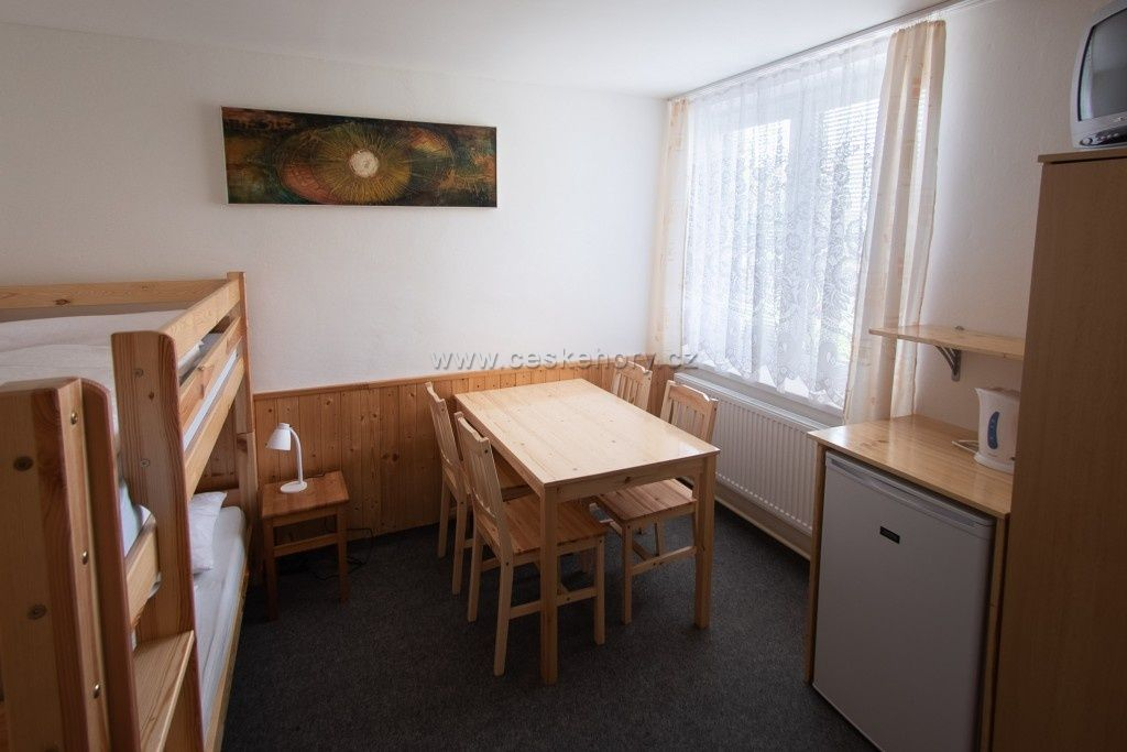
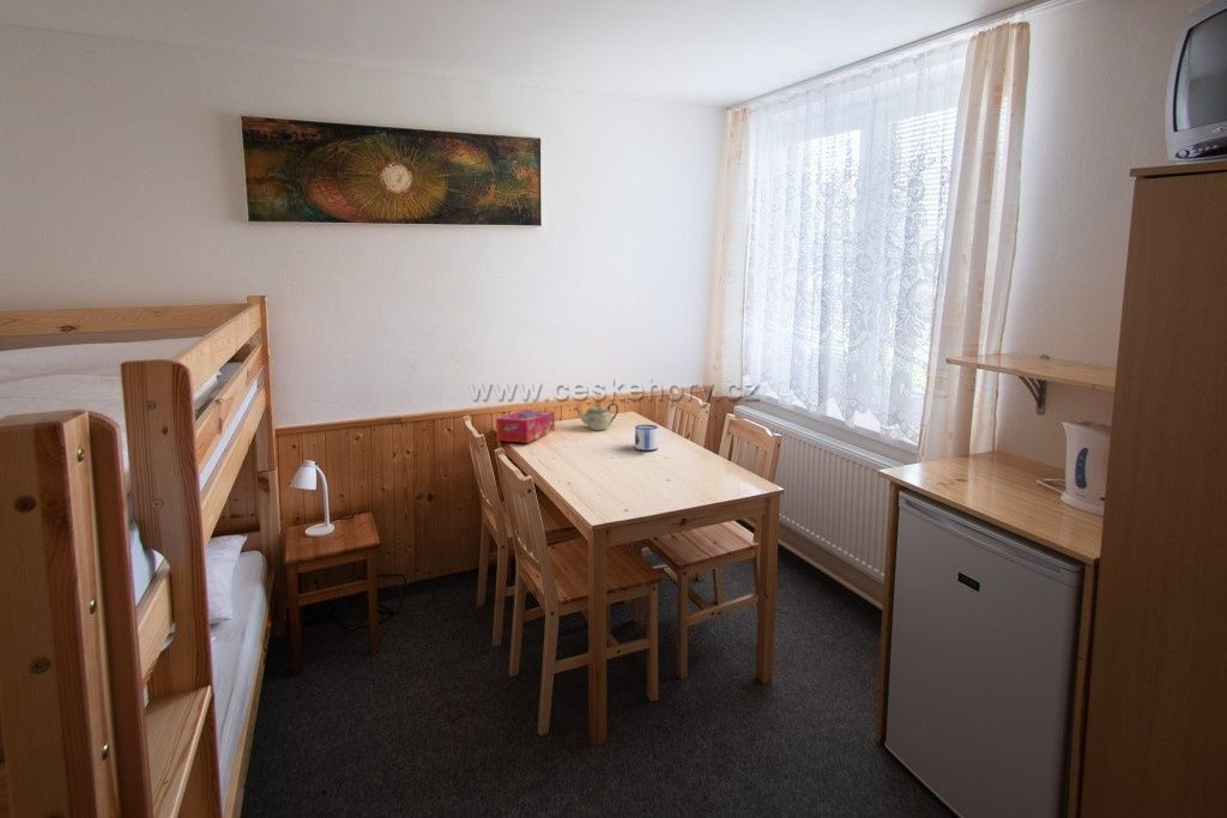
+ mug (646, 438)
+ teapot (596, 414)
+ tissue box (526, 425)
